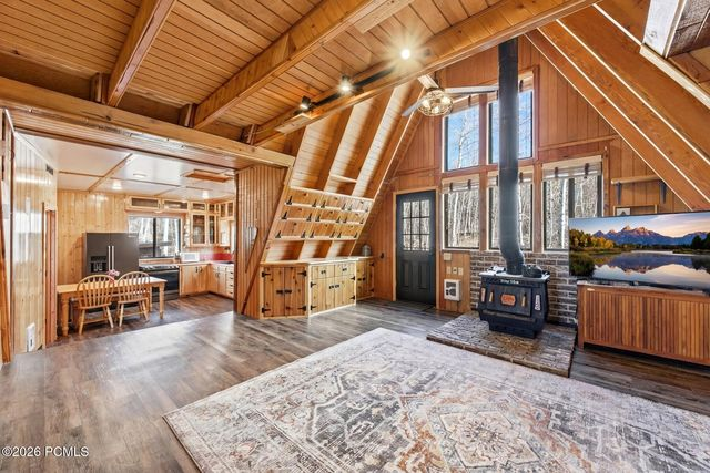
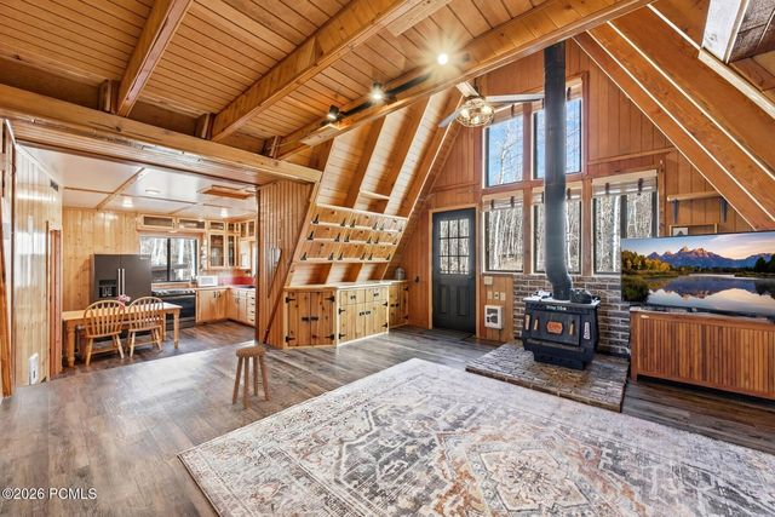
+ stool (248, 375)
